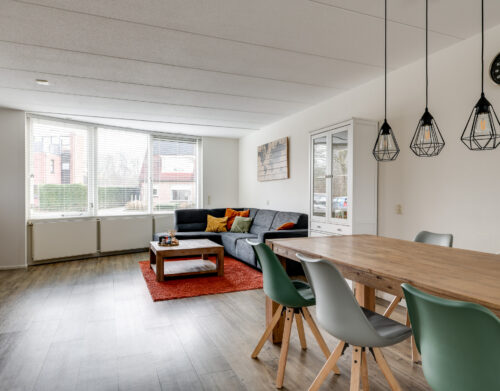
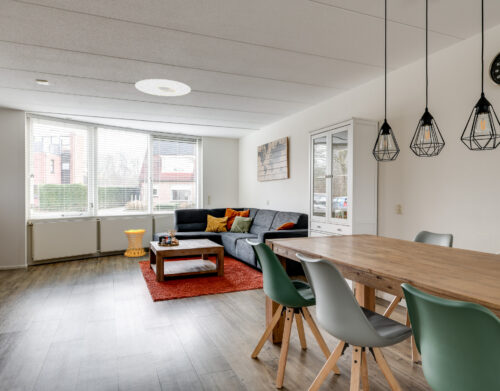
+ ceiling light (163, 85)
+ side table (134, 242)
